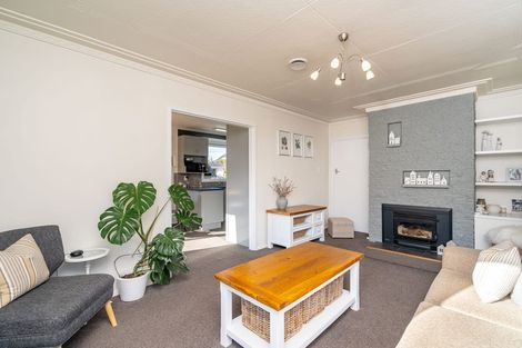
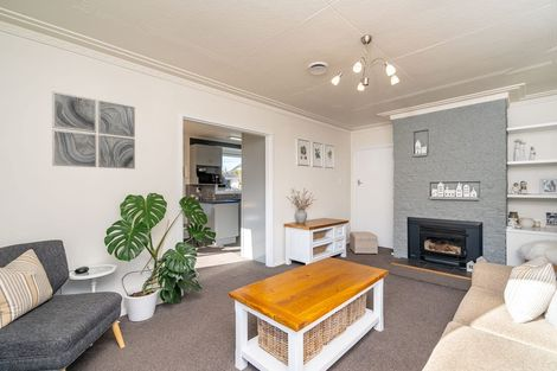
+ wall art (95, 134)
